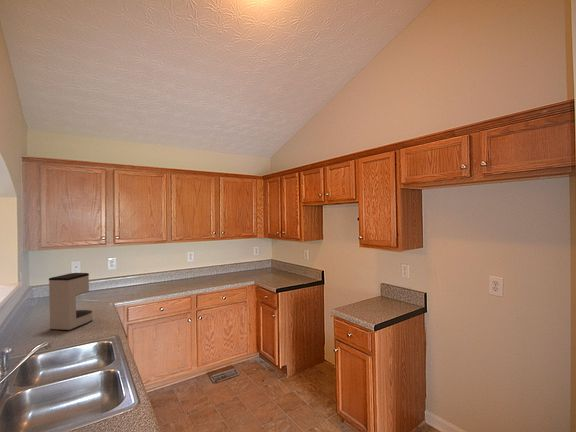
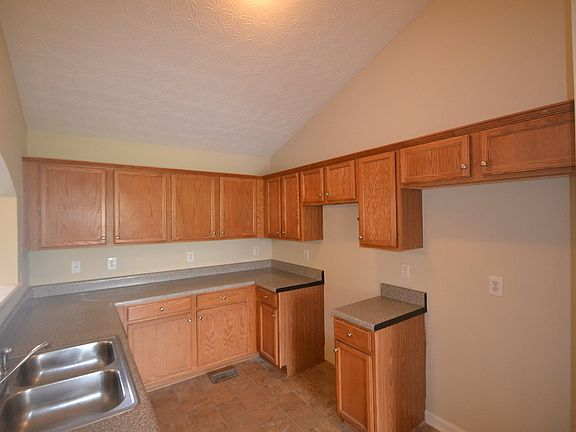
- coffee maker (71, 299)
